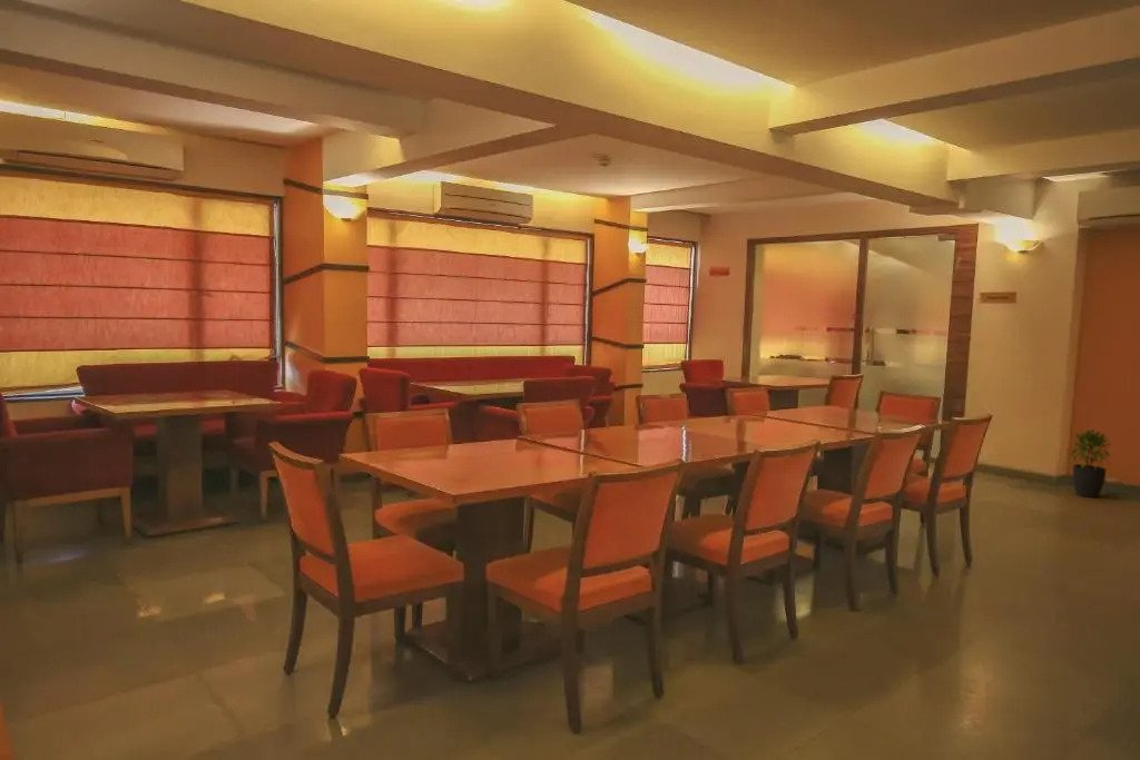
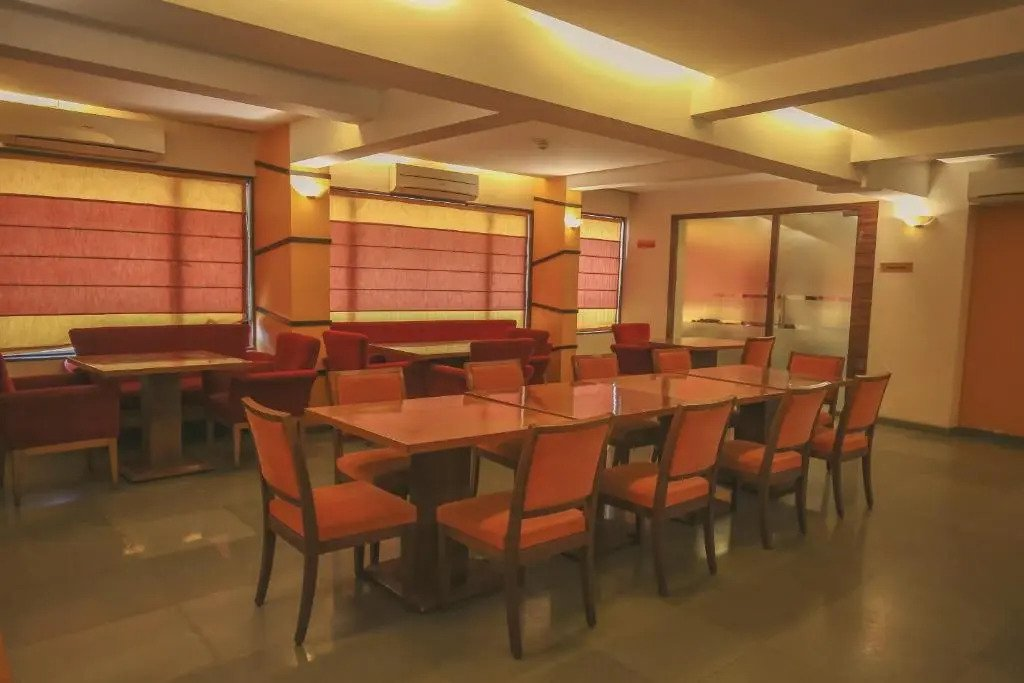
- potted plant (1088, 461)
